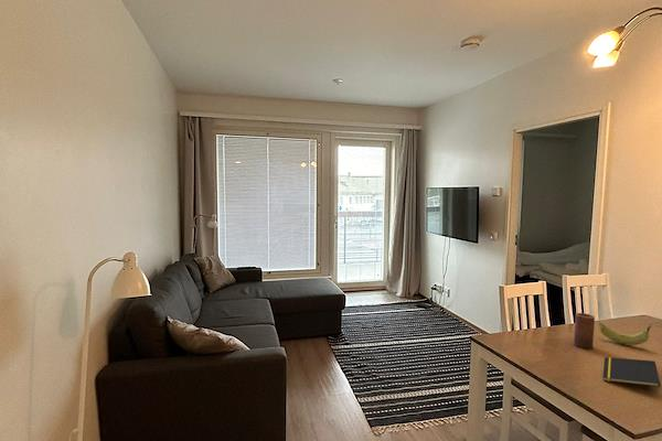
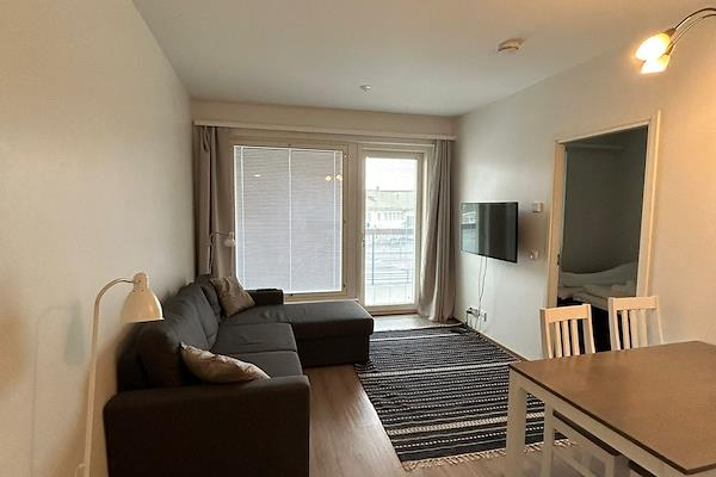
- candle (584, 330)
- fruit (623, 334)
- notepad (629, 370)
